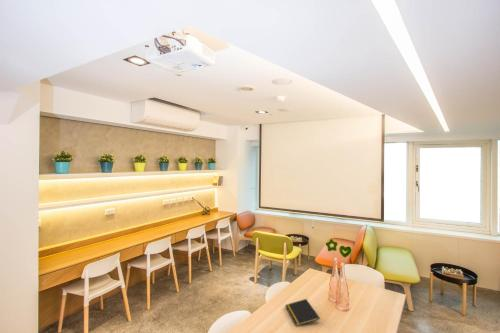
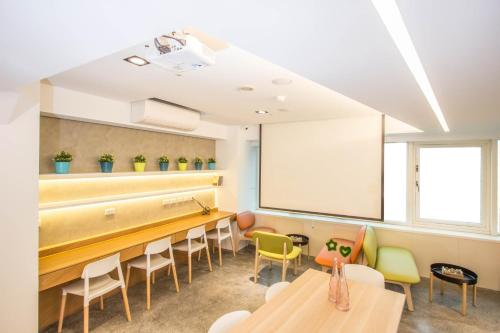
- notepad (301, 311)
